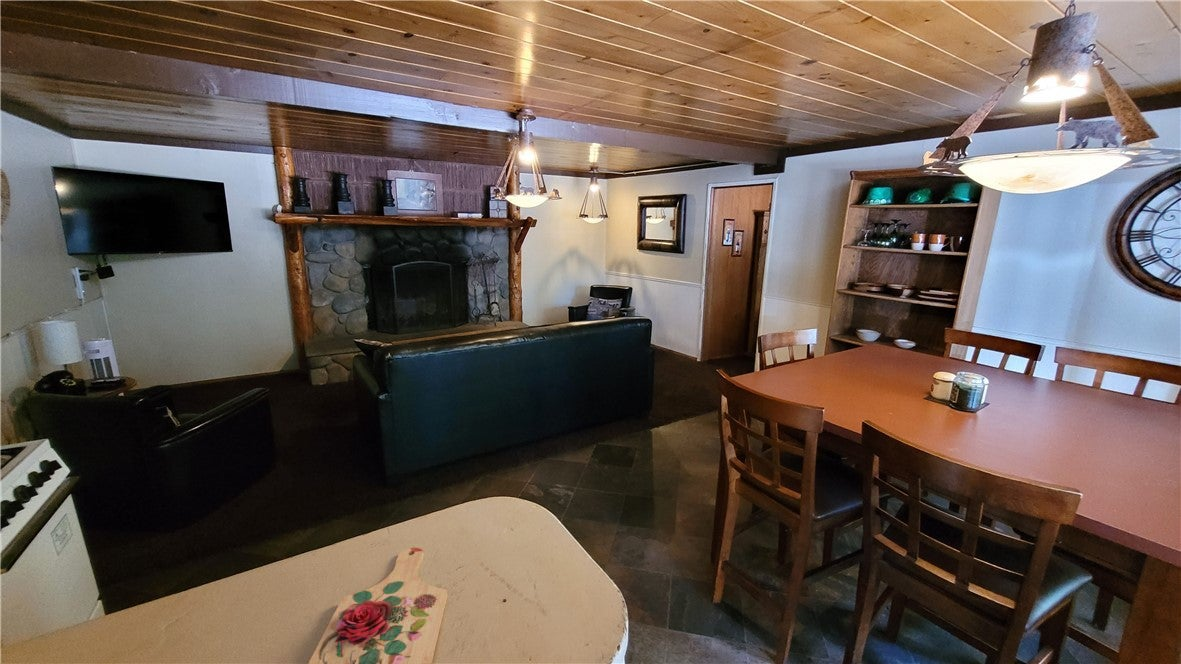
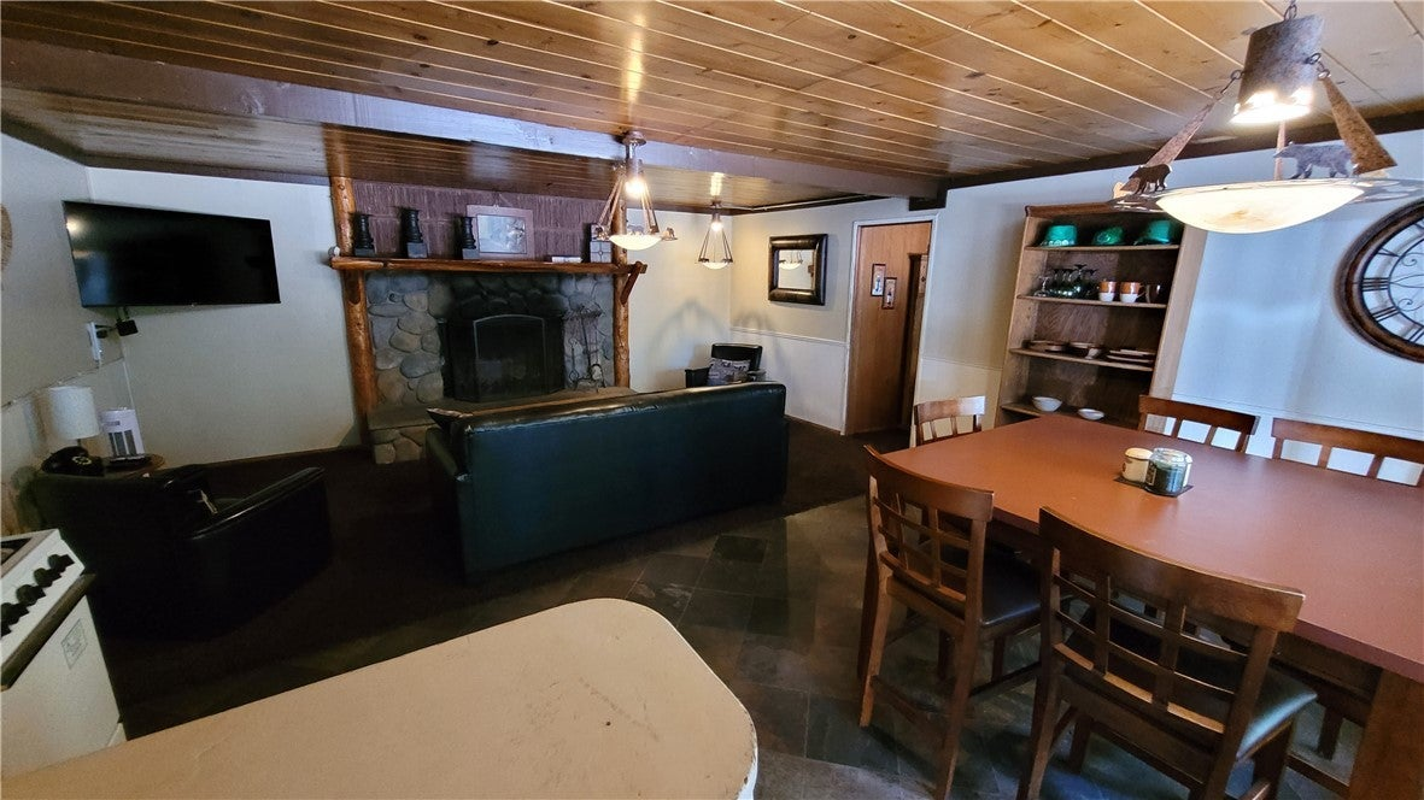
- cutting board (393, 595)
